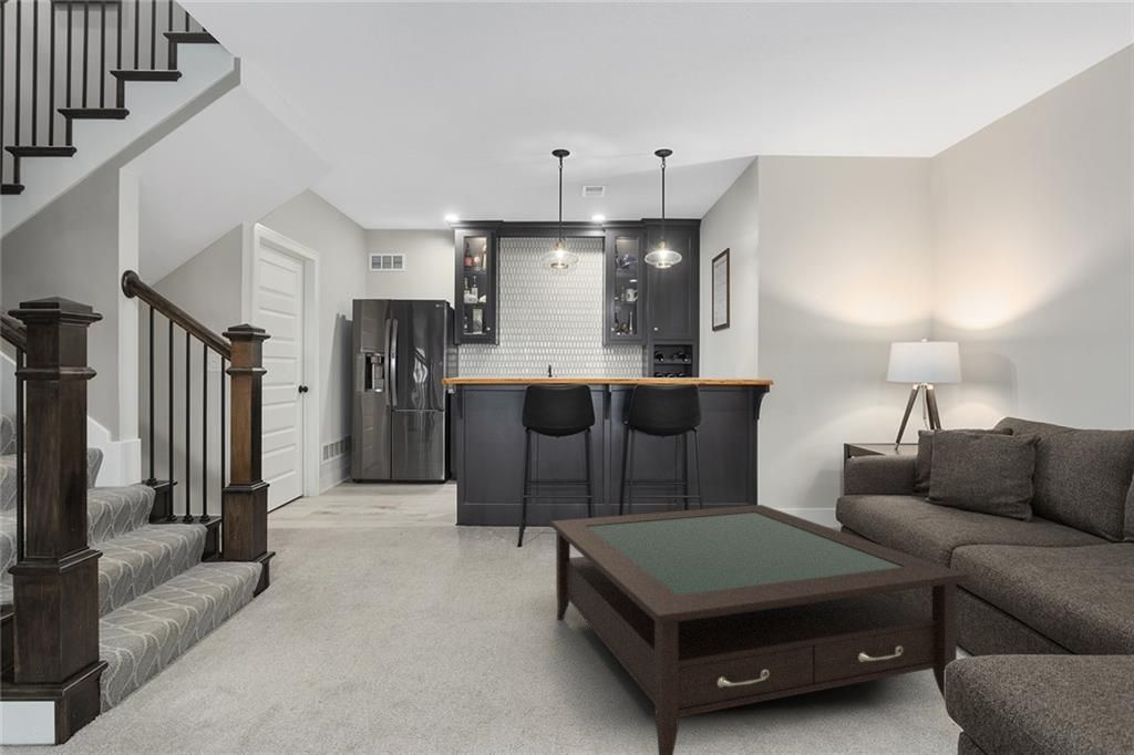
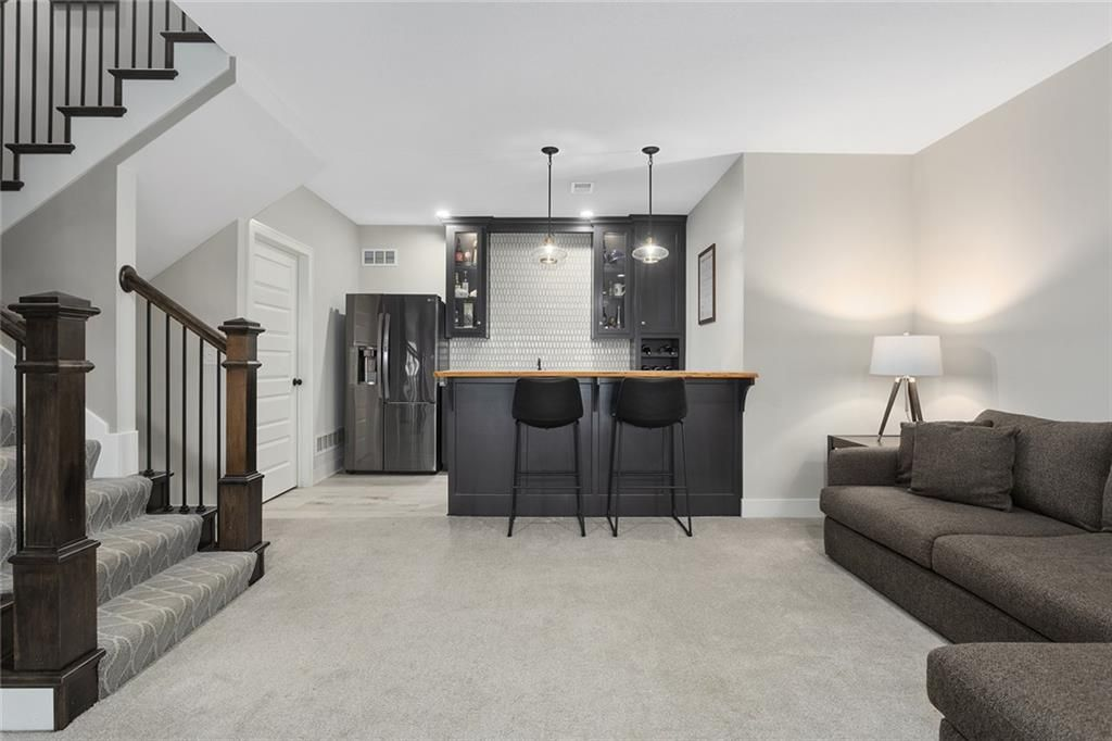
- coffee table (725, 598)
